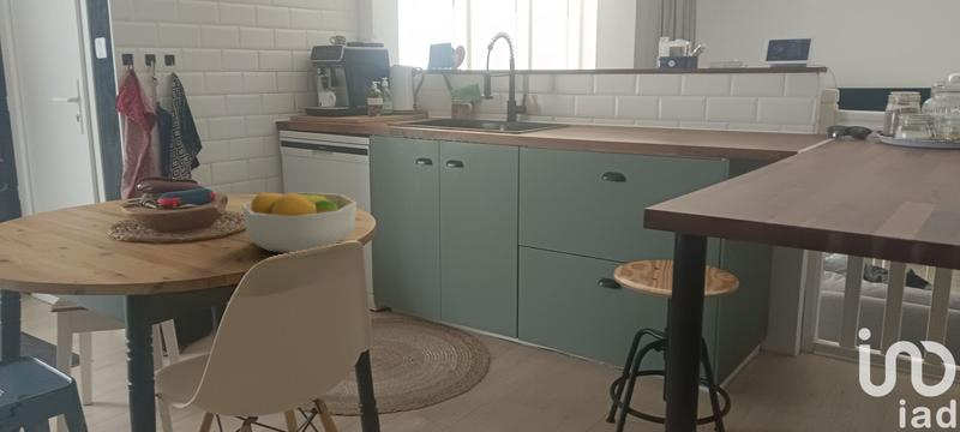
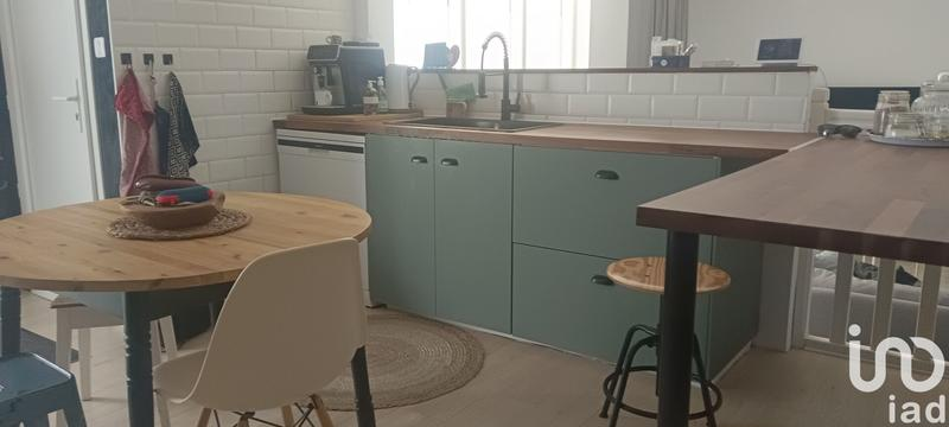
- fruit bowl (300, 214)
